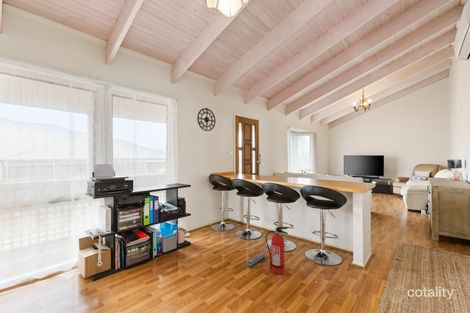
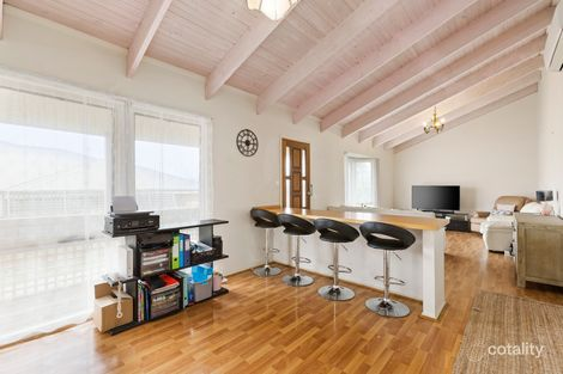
- toy train (256, 258)
- fire extinguisher (276, 248)
